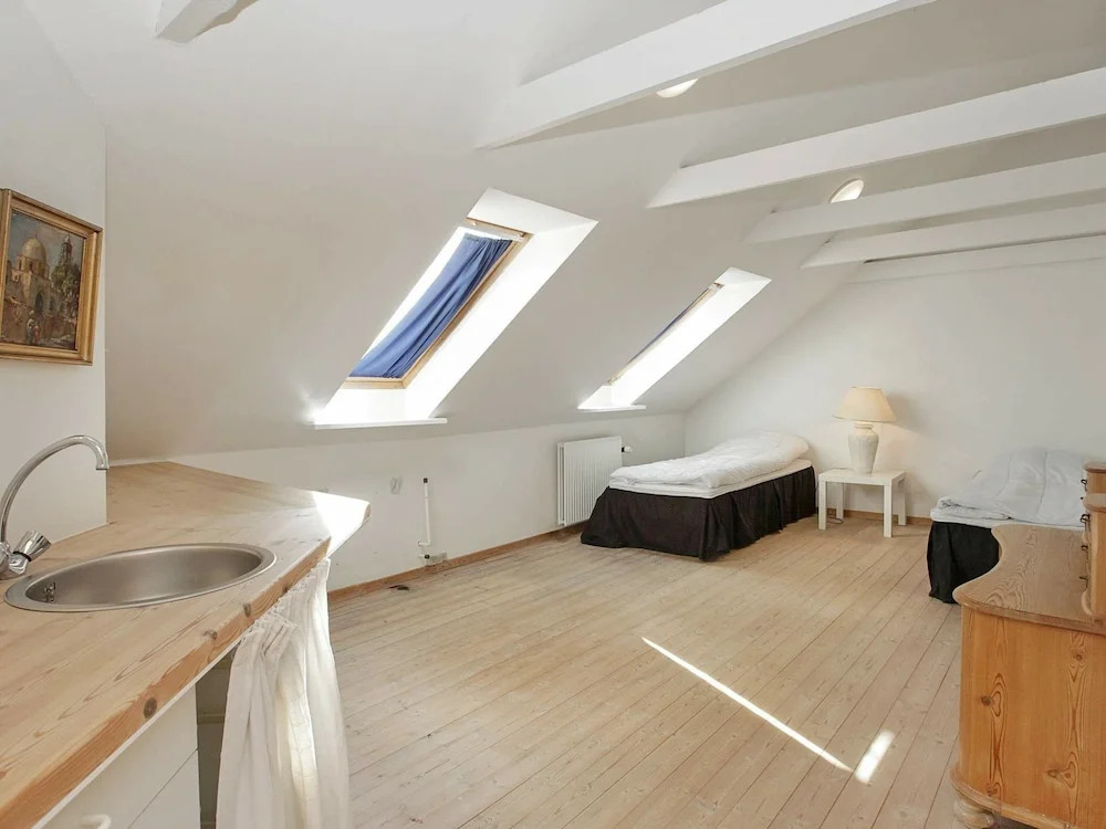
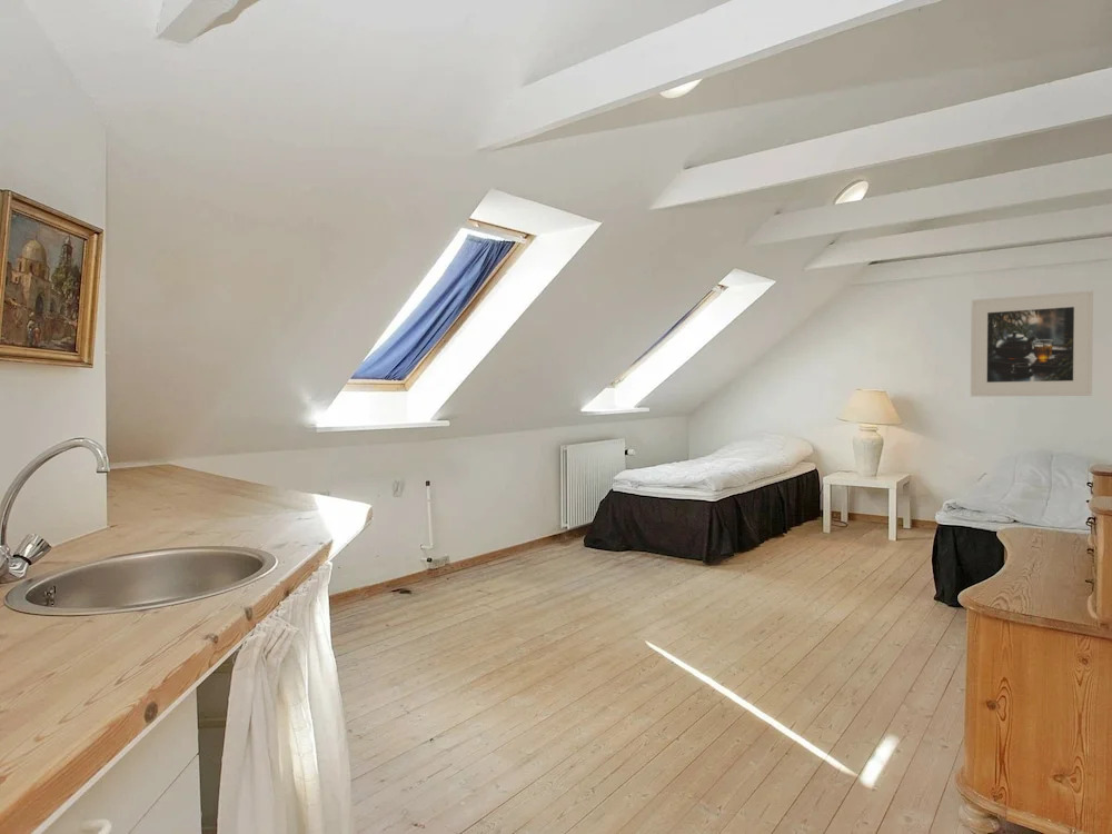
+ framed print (1029, 345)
